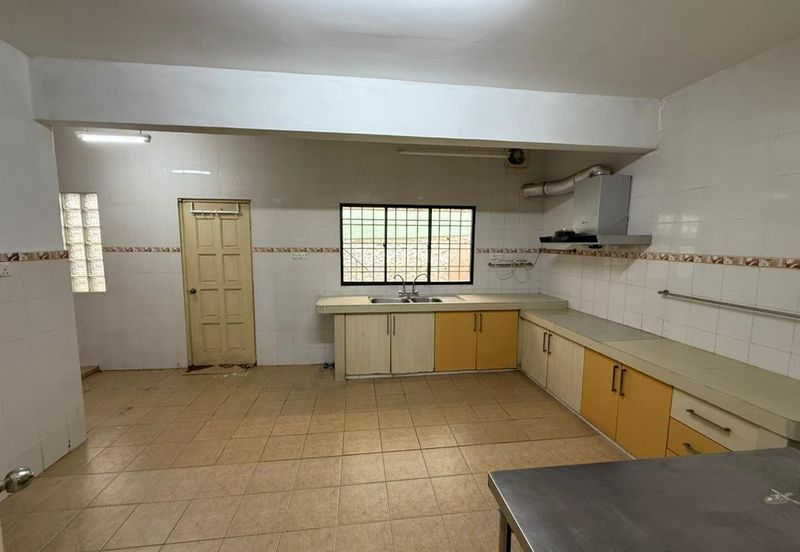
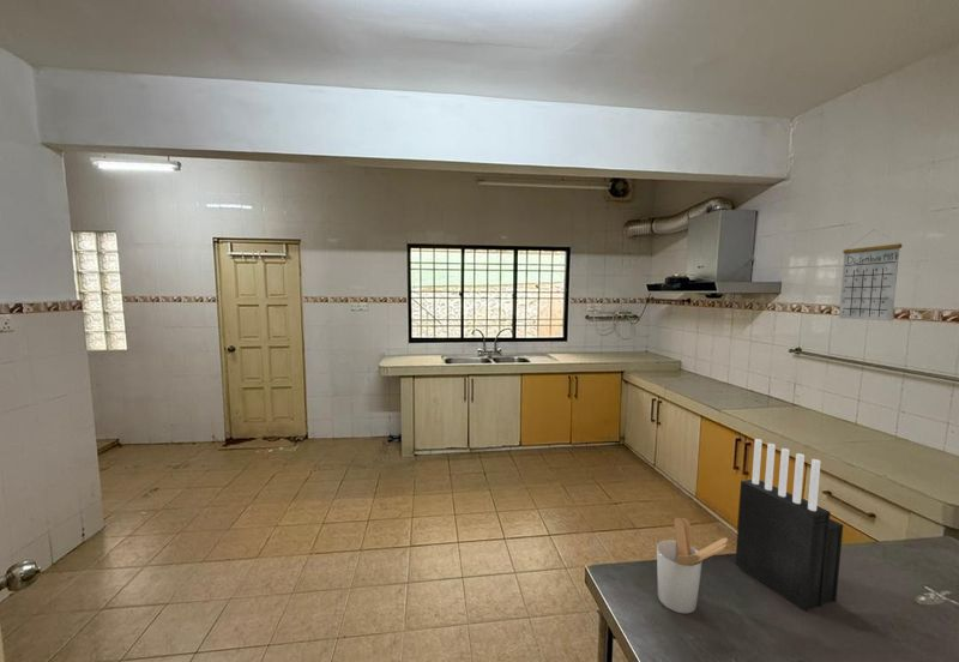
+ calendar (868, 275)
+ knife block (790, 514)
+ utensil holder (690, 567)
